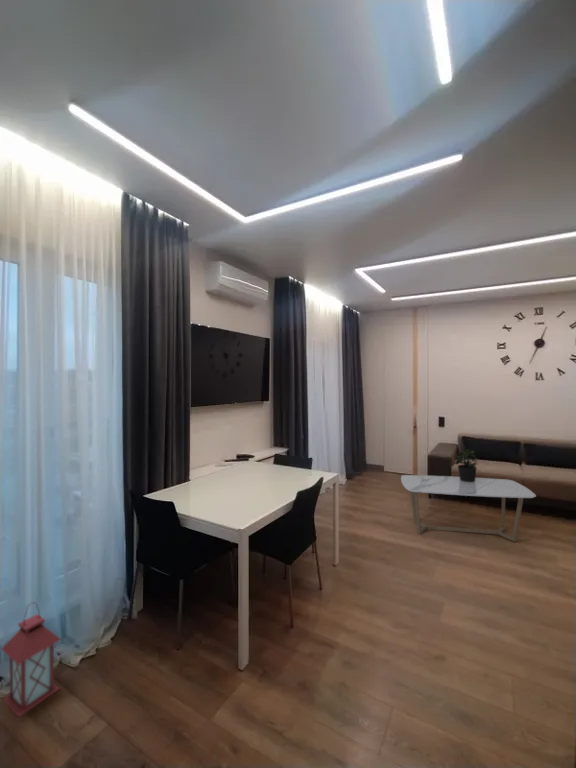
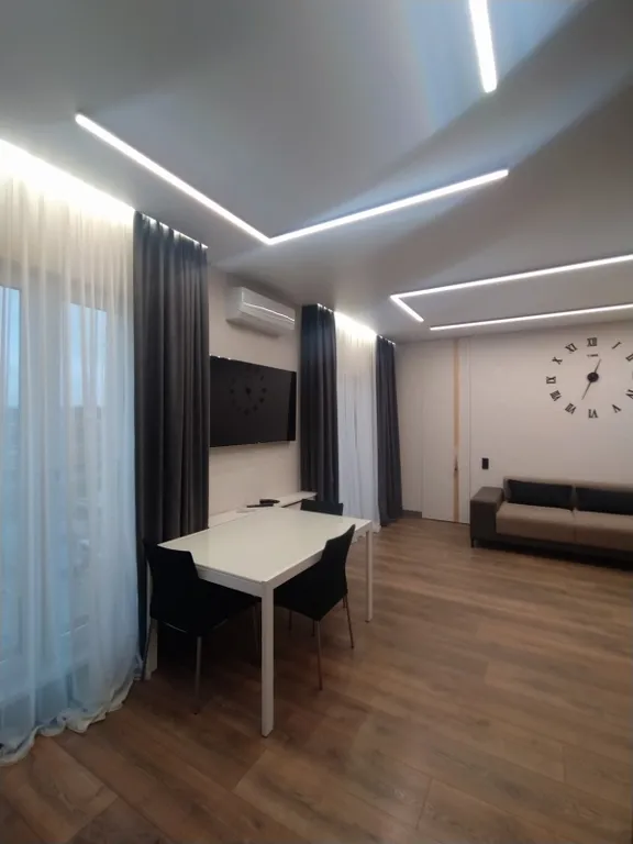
- potted plant (466, 464)
- lantern (31, 648)
- coffee table (465, 495)
